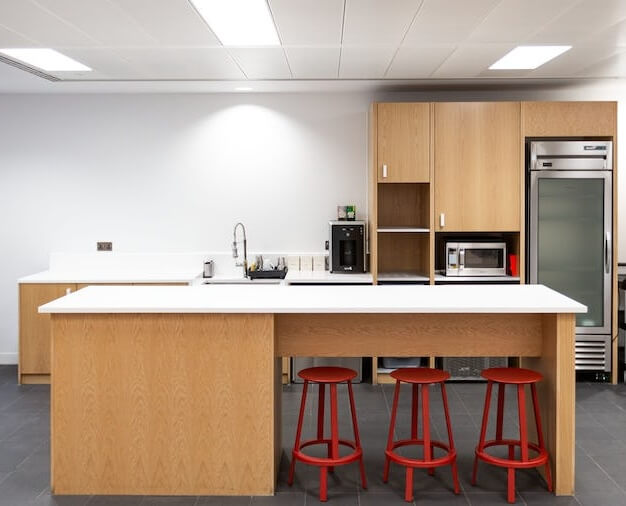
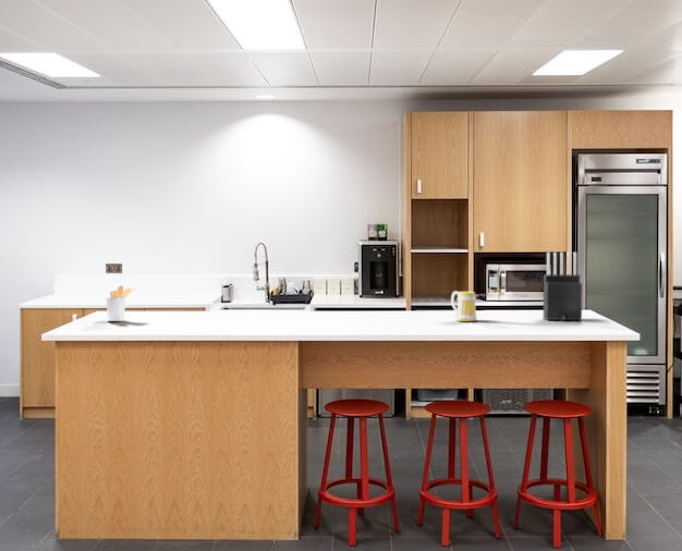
+ knife block (562, 285)
+ mug (464, 305)
+ utensil holder (120, 303)
